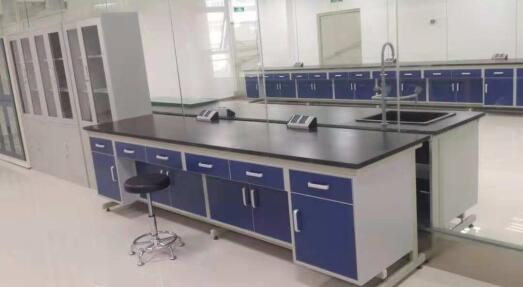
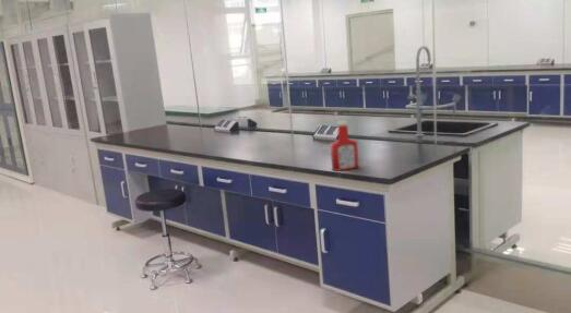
+ soap bottle (344, 145)
